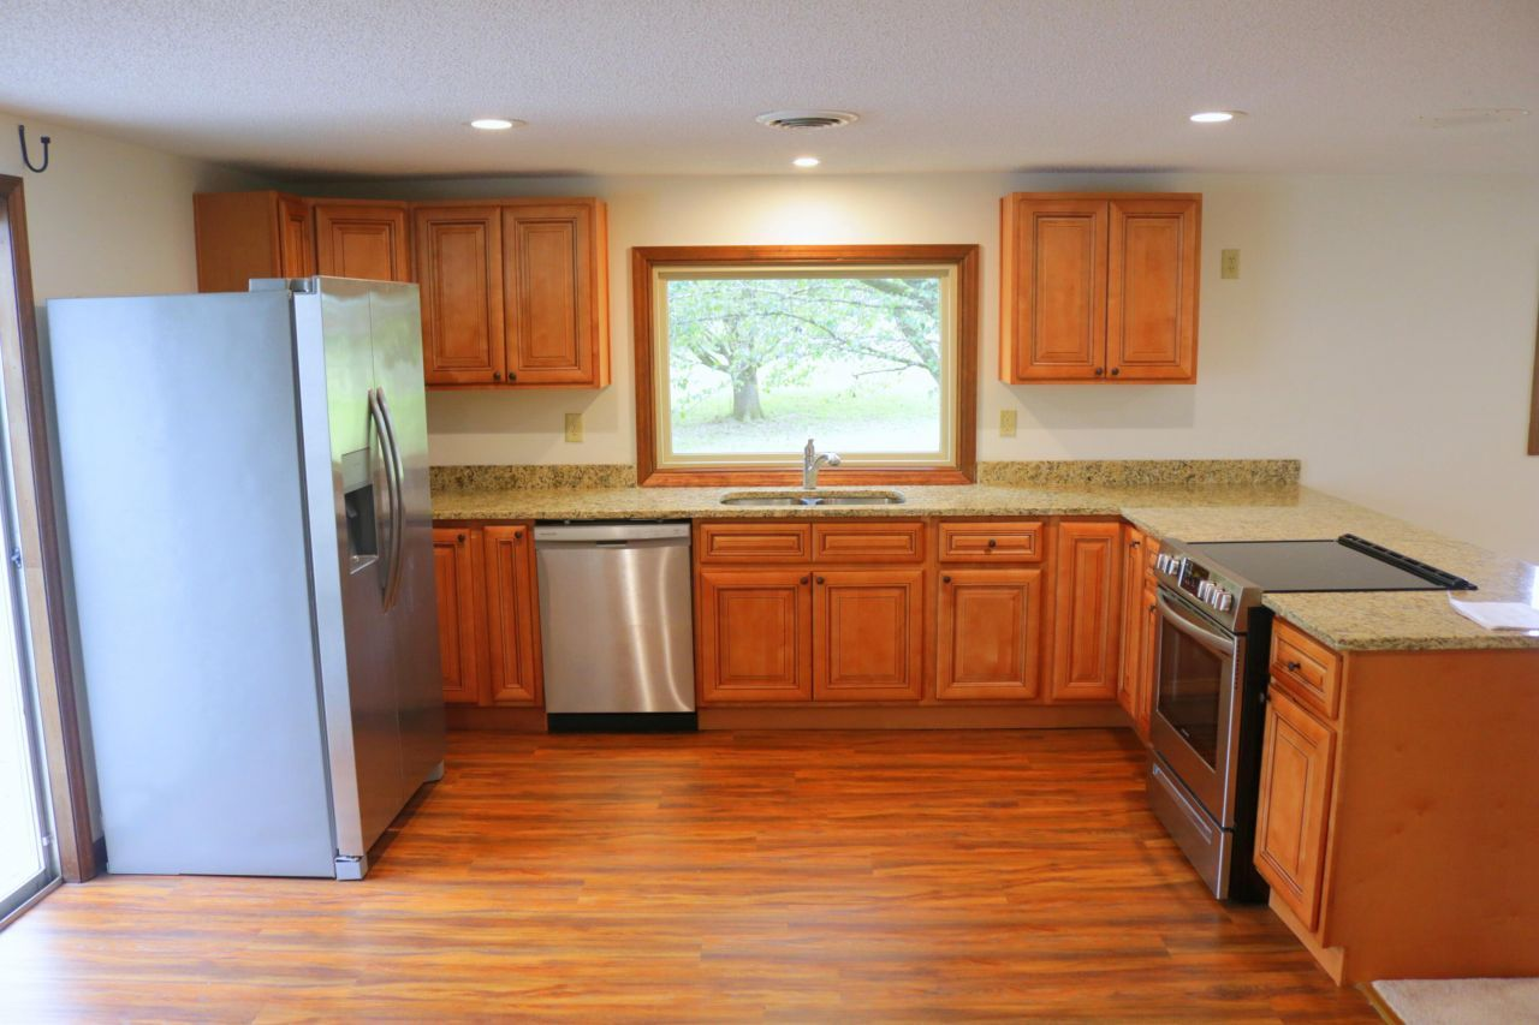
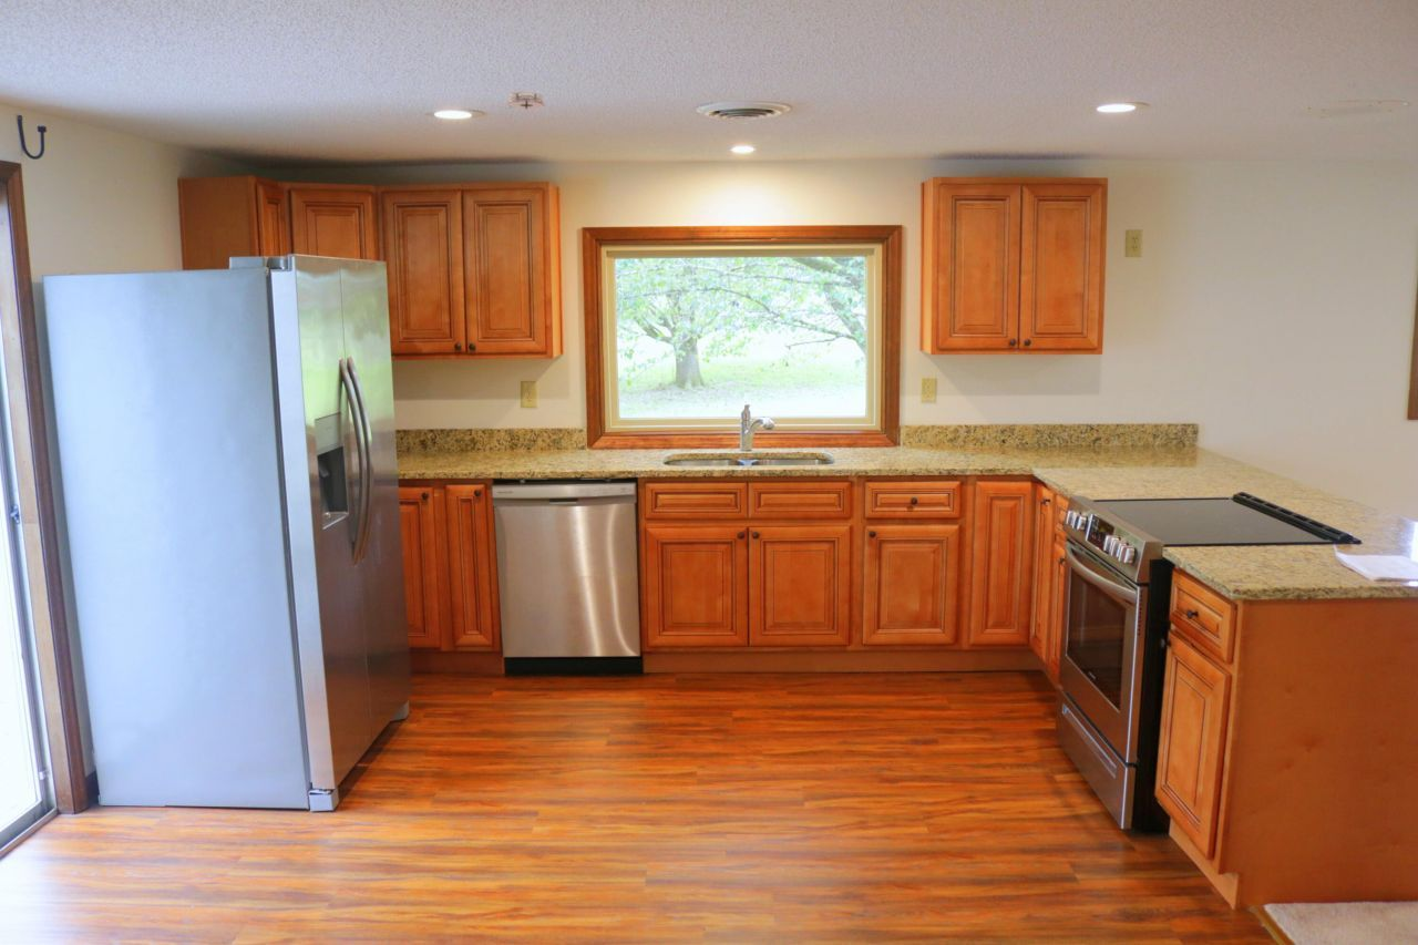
+ smoke detector (524, 100)
